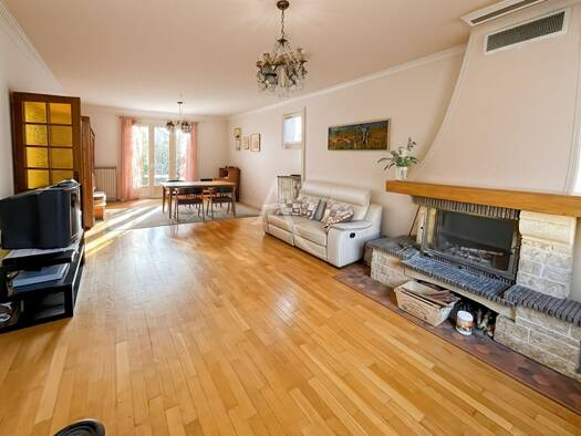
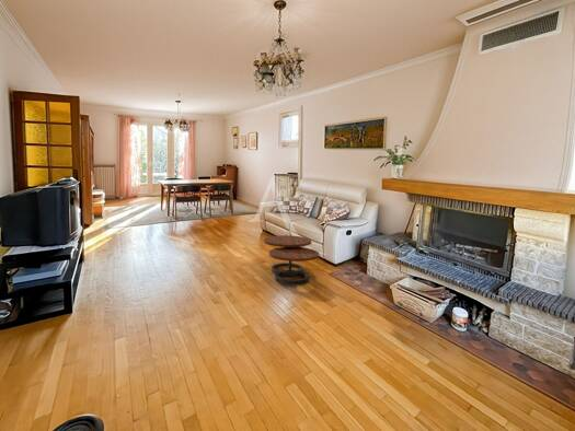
+ coffee table (289, 258)
